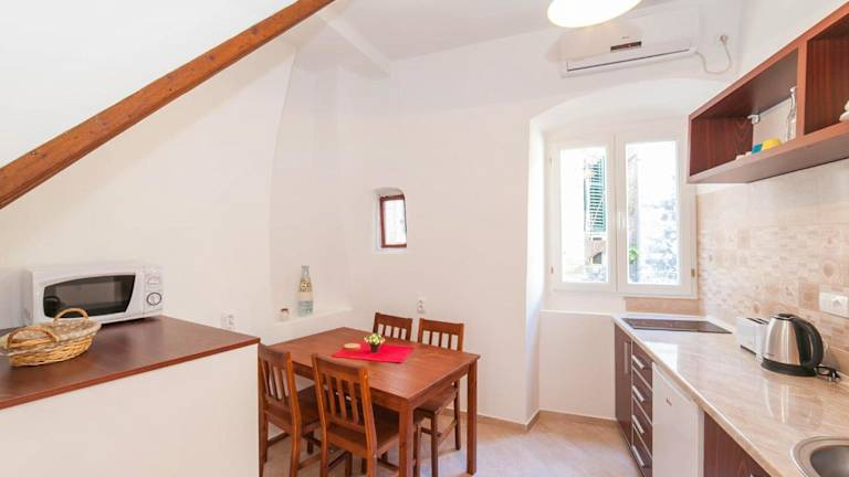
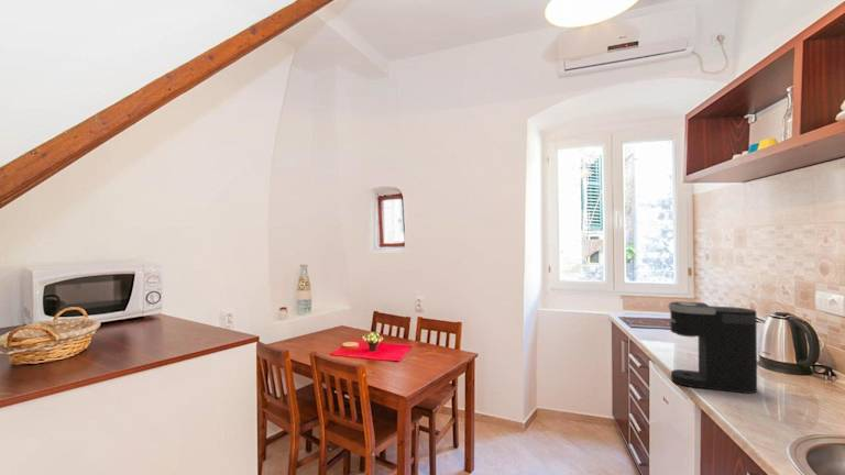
+ coffee maker (711, 344)
